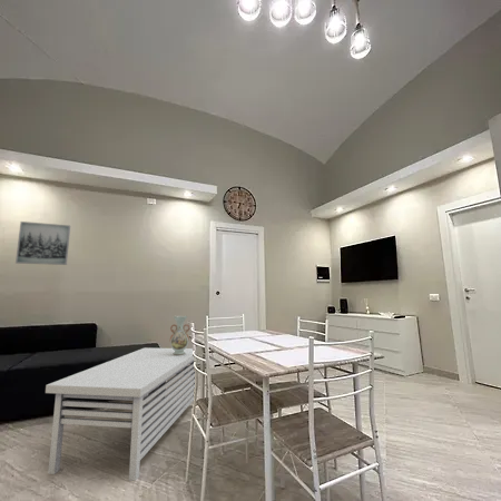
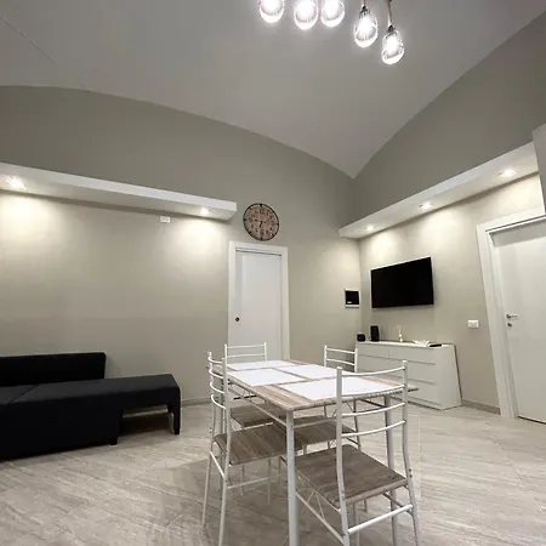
- coffee table (141, 396)
- vase (179, 334)
- wall art (43, 243)
